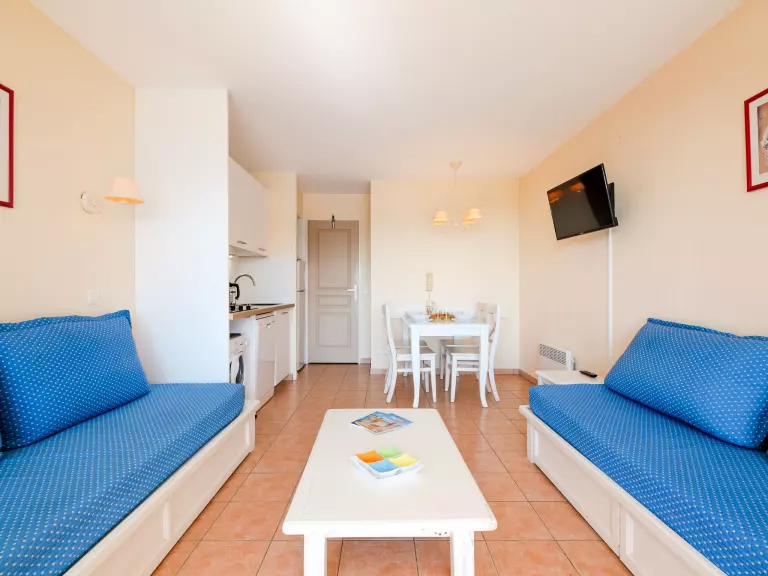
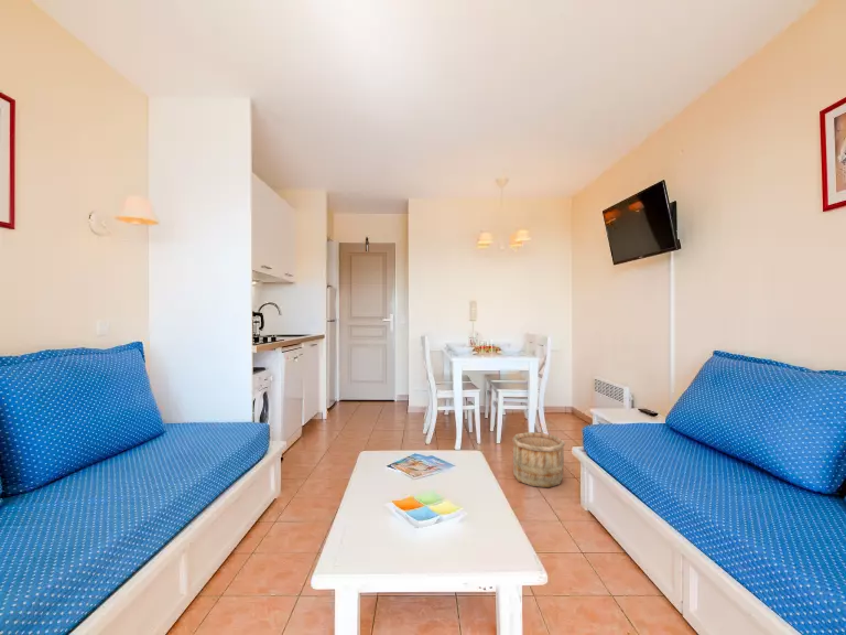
+ wooden bucket (538, 458)
